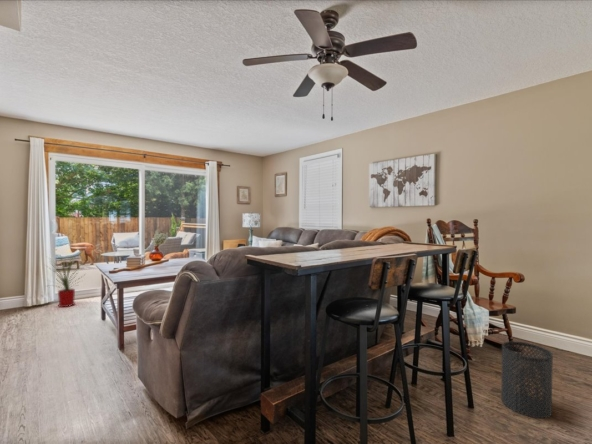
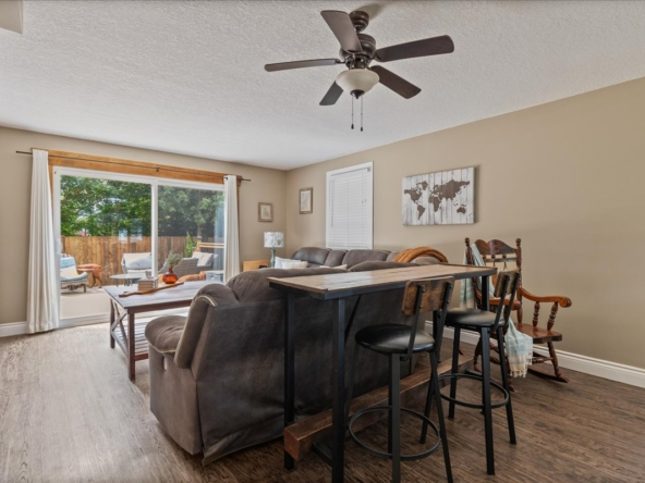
- trash can (525, 377)
- house plant (67, 280)
